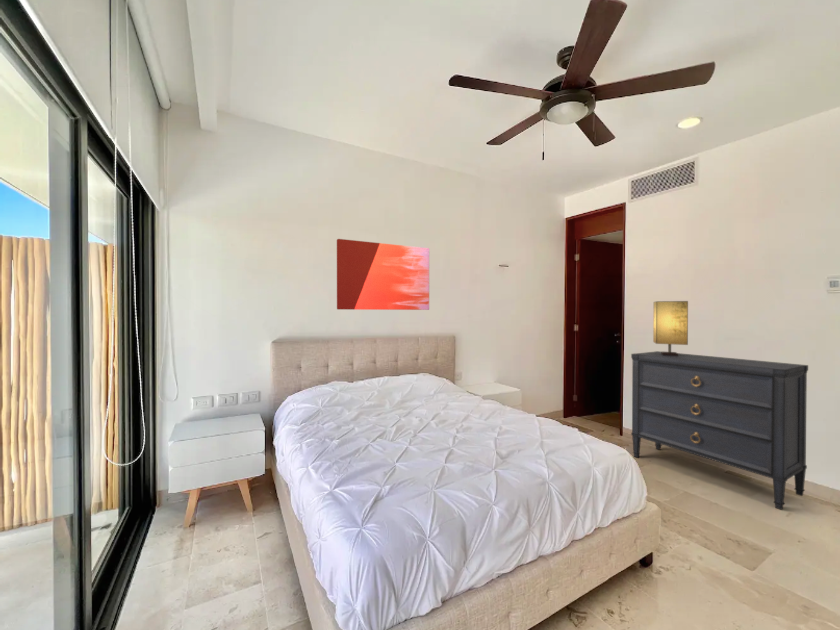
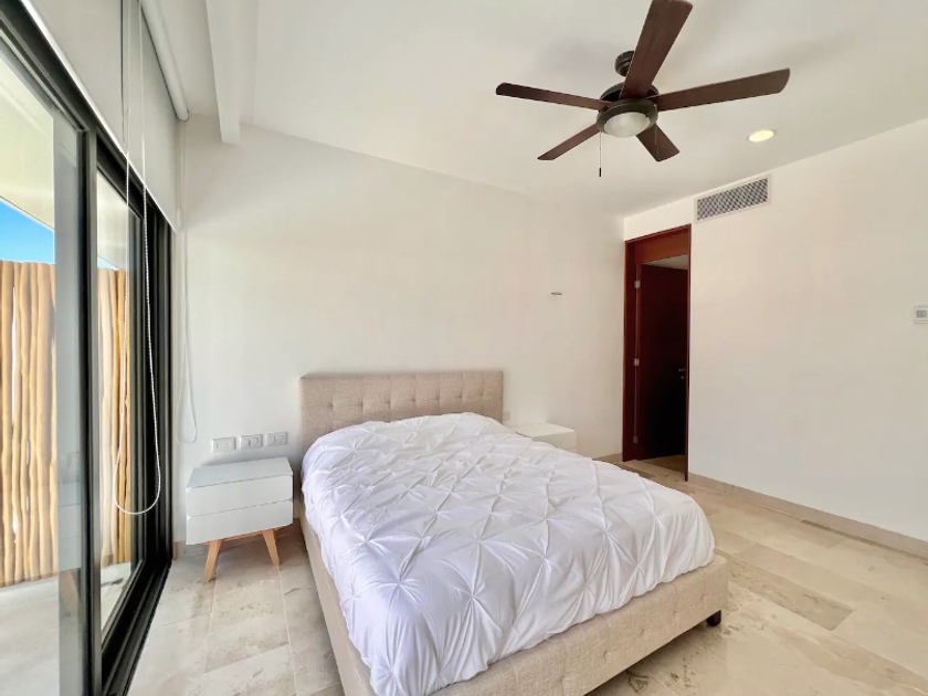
- dresser (708, 416)
- table lamp (669, 327)
- wall art (385, 276)
